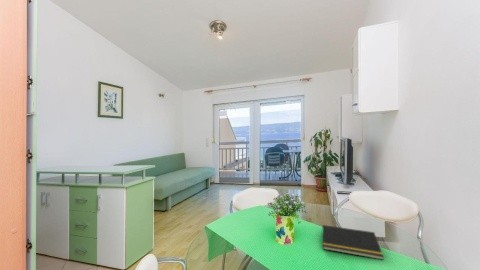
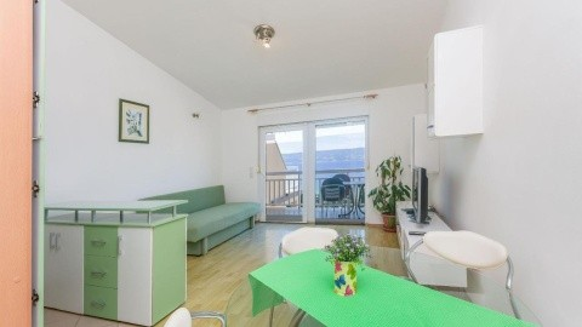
- notepad (349, 240)
